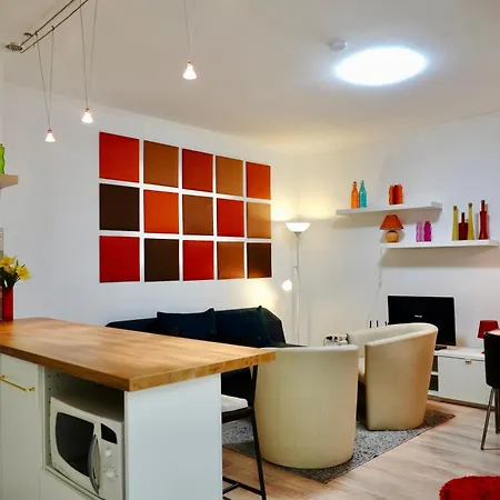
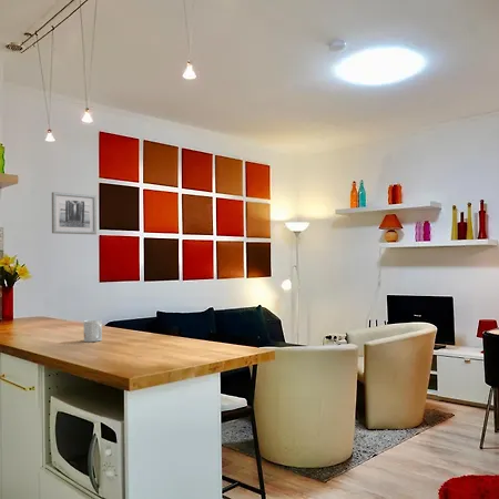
+ mug (94, 330)
+ wall art (74, 213)
